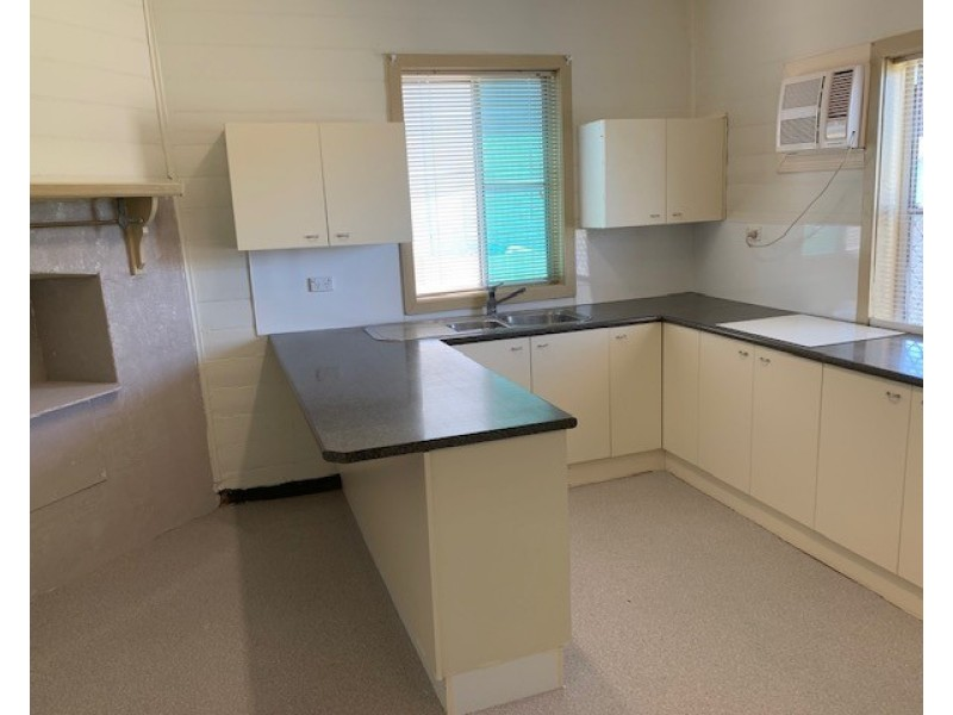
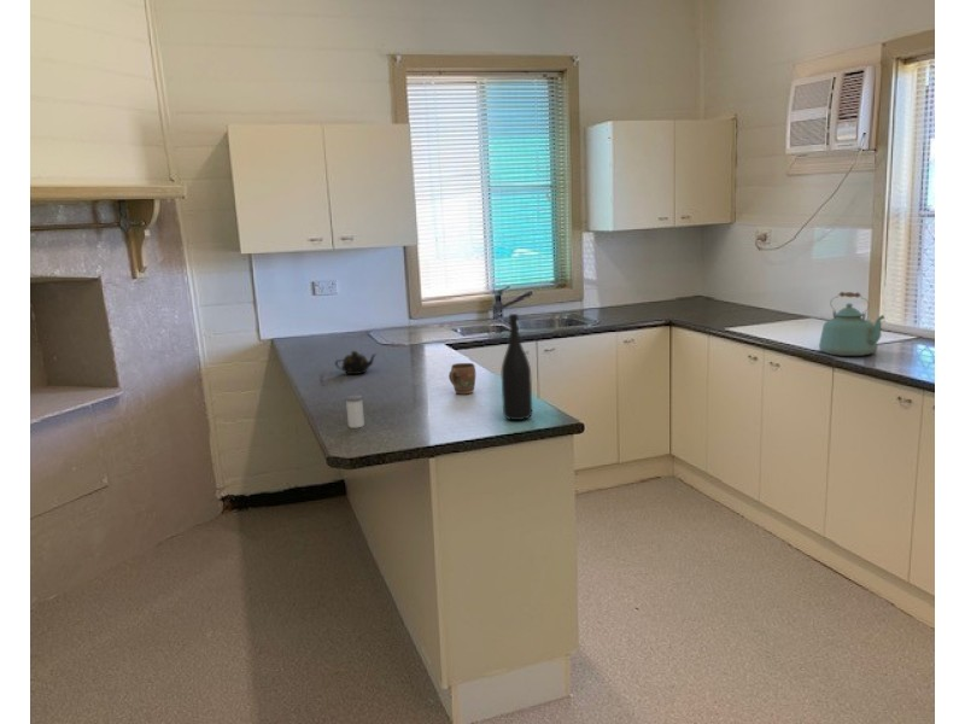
+ mug (461, 378)
+ salt shaker (355, 411)
+ kettle (853, 322)
+ wine bottle (515, 367)
+ teapot (356, 361)
